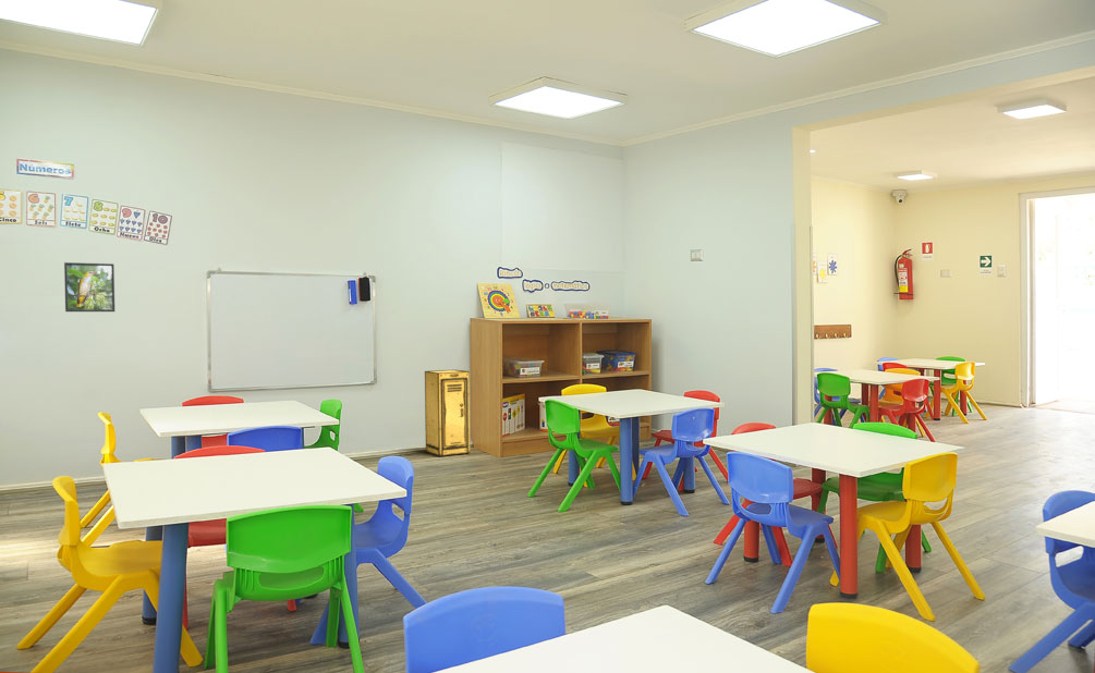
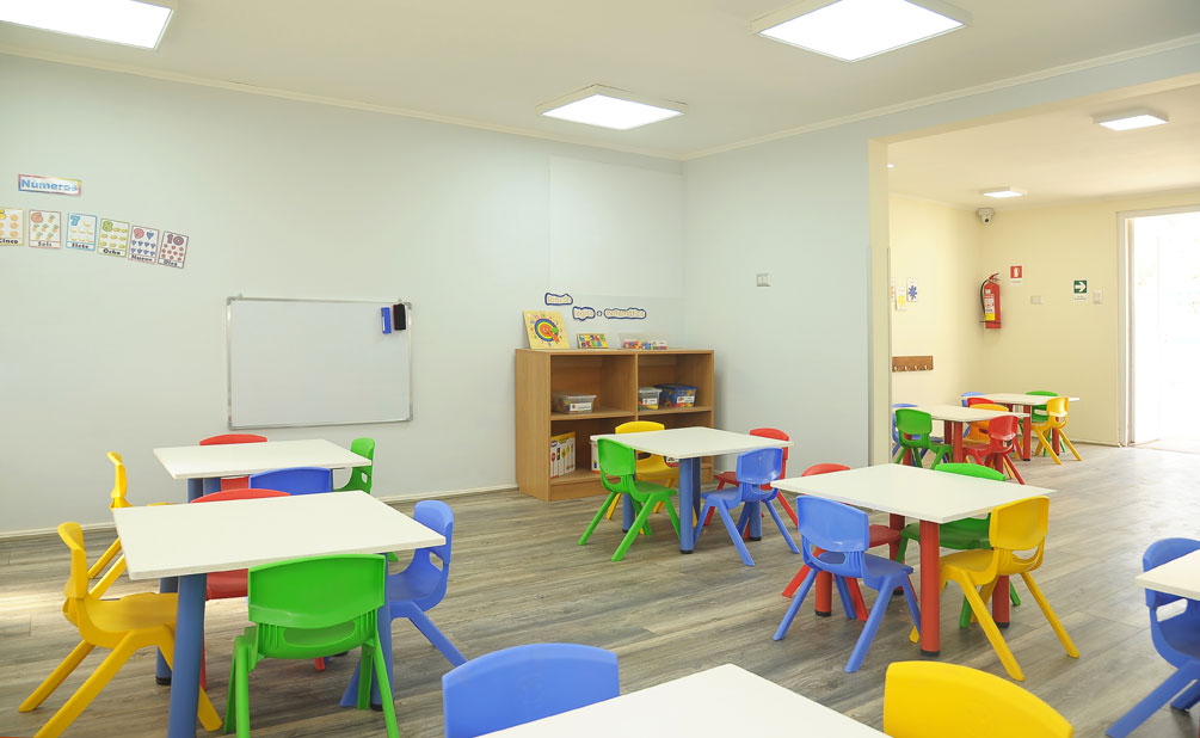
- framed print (89, 287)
- storage cabinet (447, 412)
